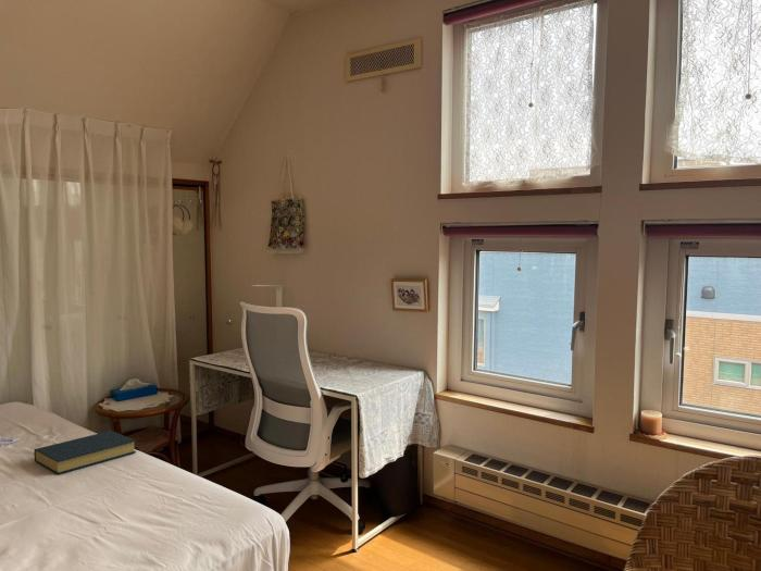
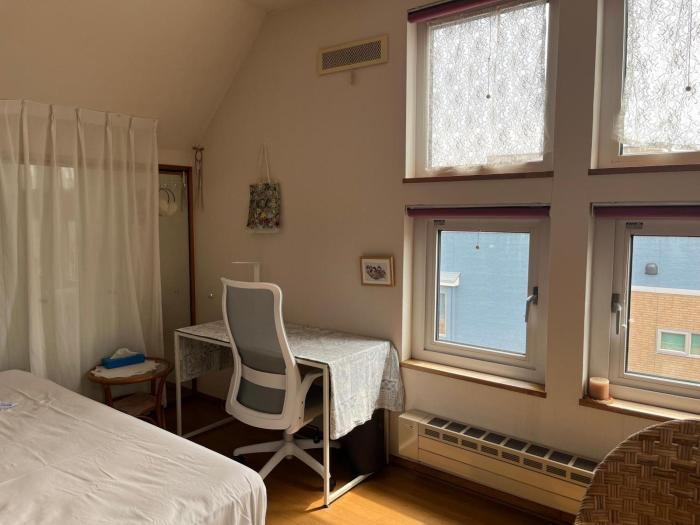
- hardback book (86, 450)
